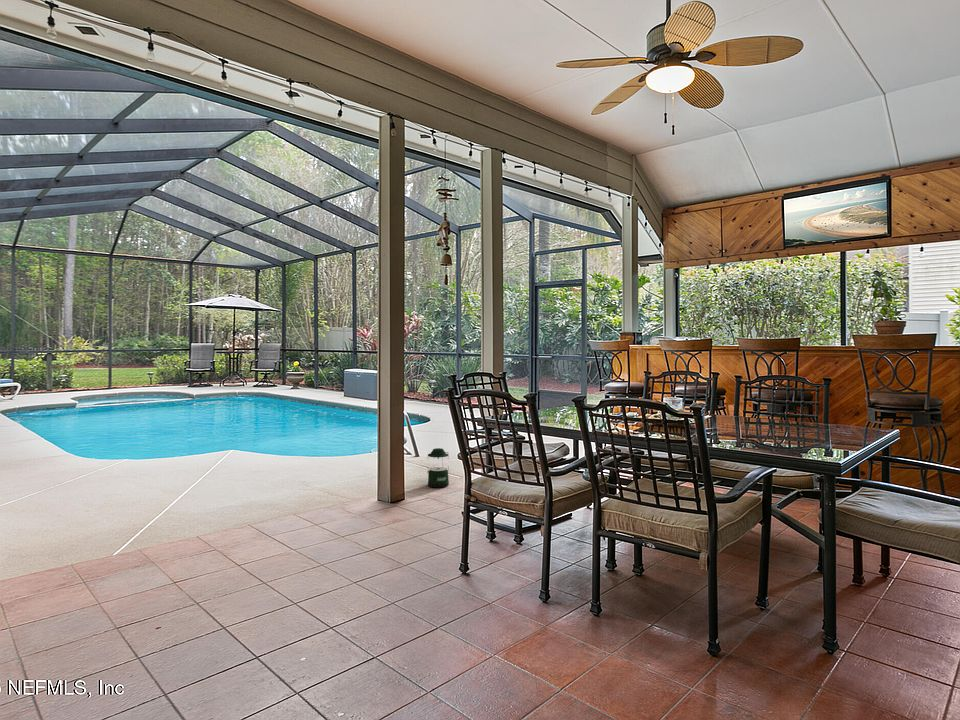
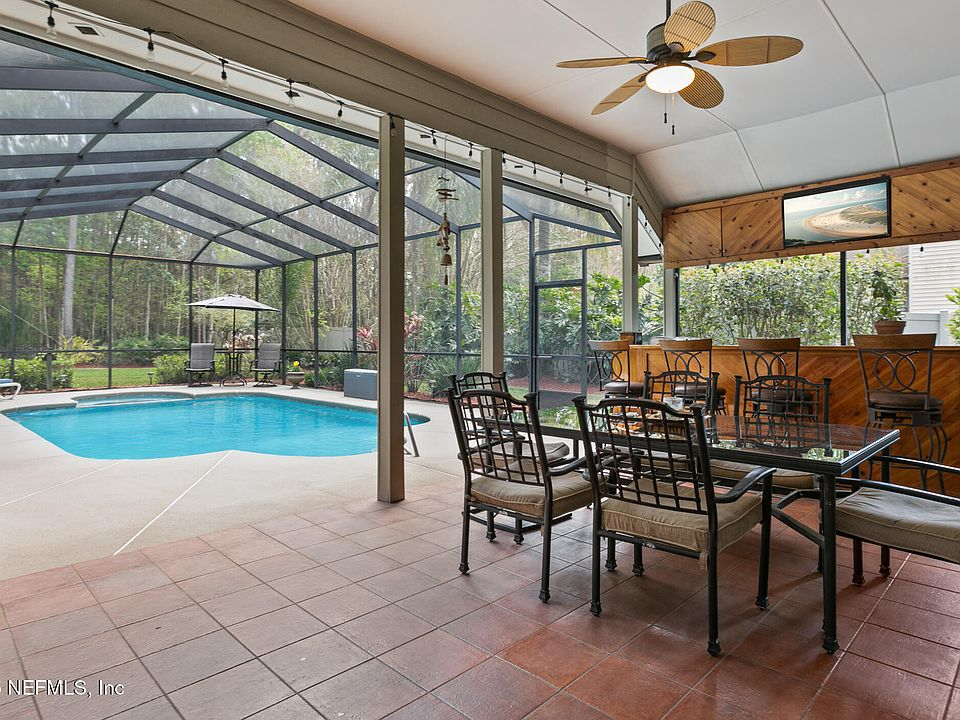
- lantern (437, 467)
